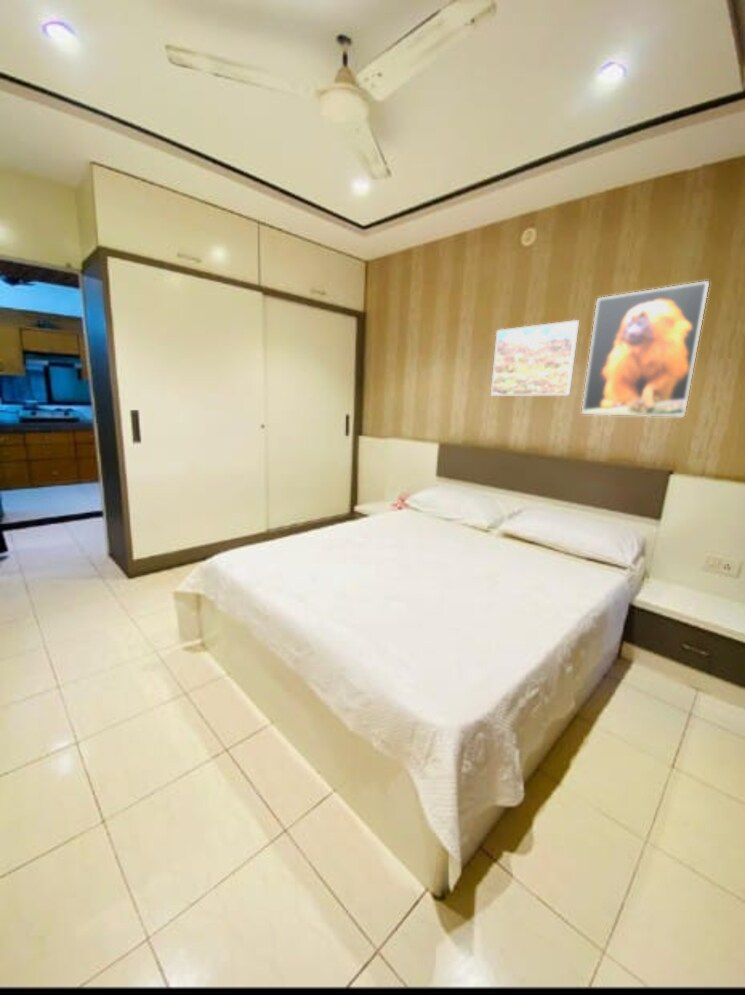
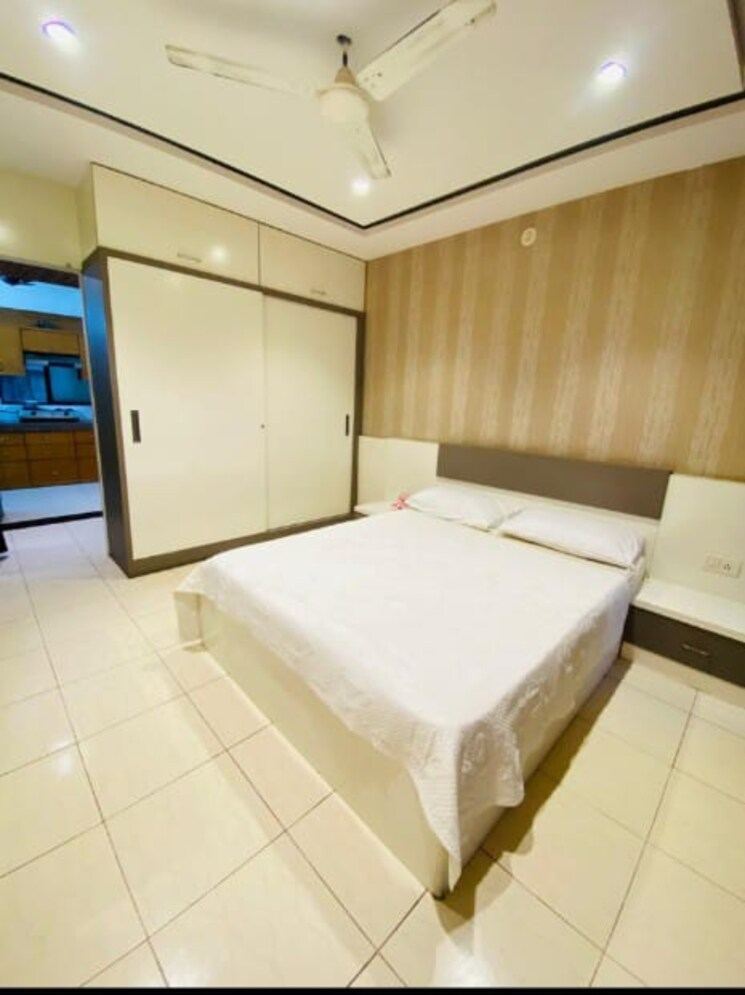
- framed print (531, 361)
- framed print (639, 354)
